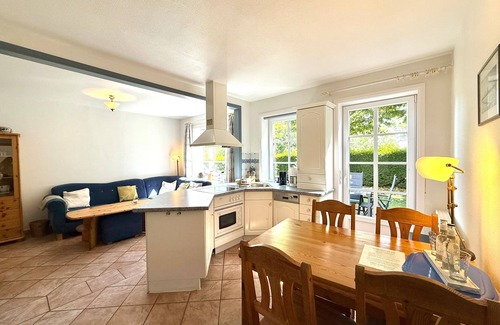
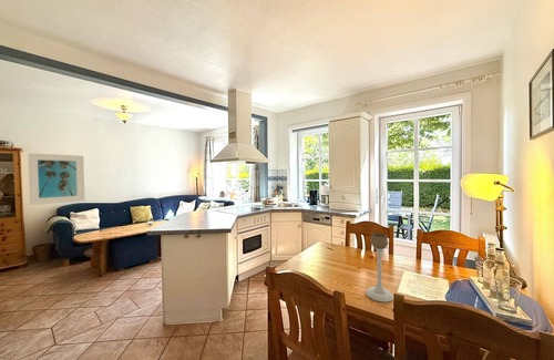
+ candle holder (379, 265)
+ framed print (58, 178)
